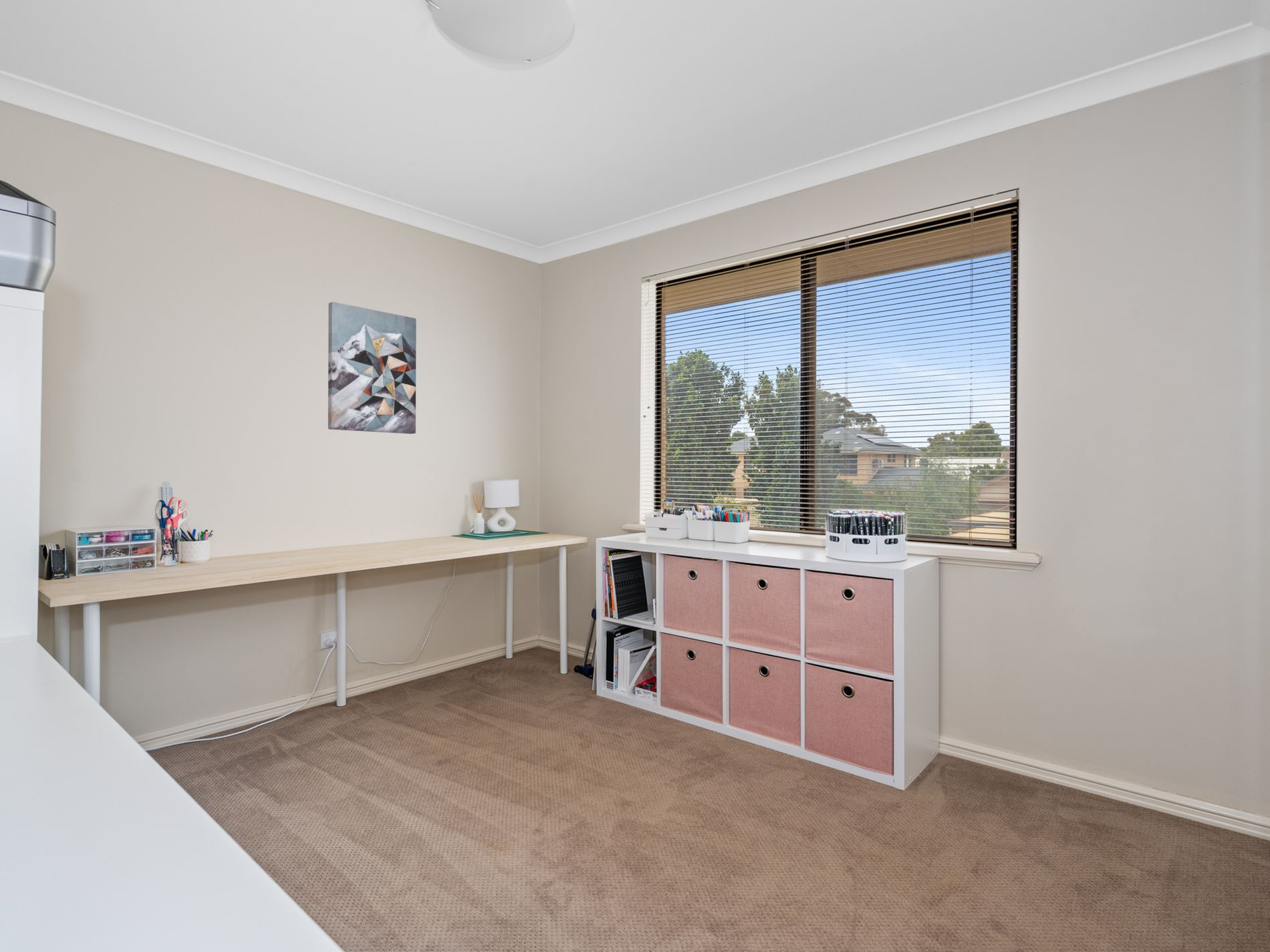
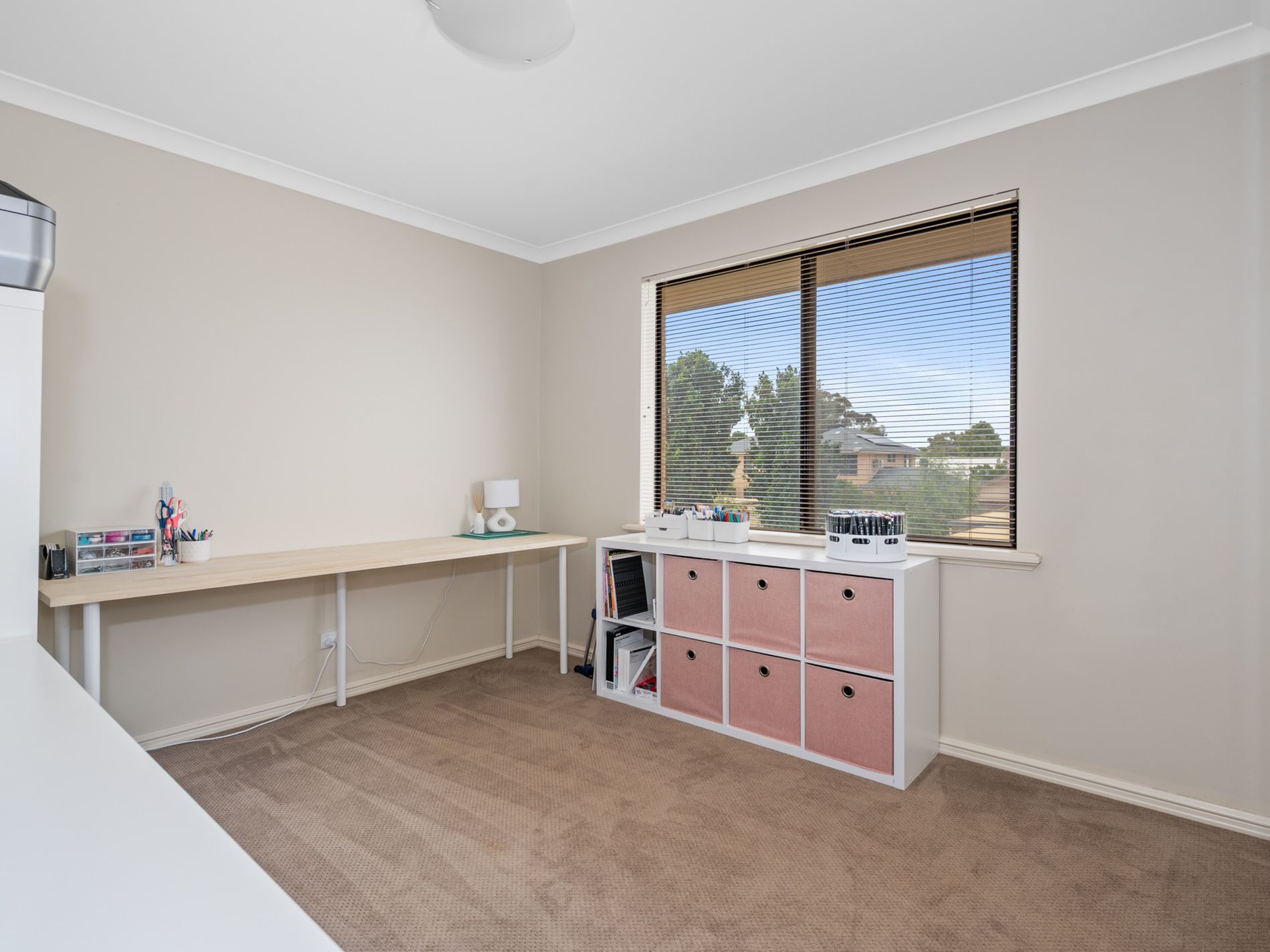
- wall art (374, 371)
